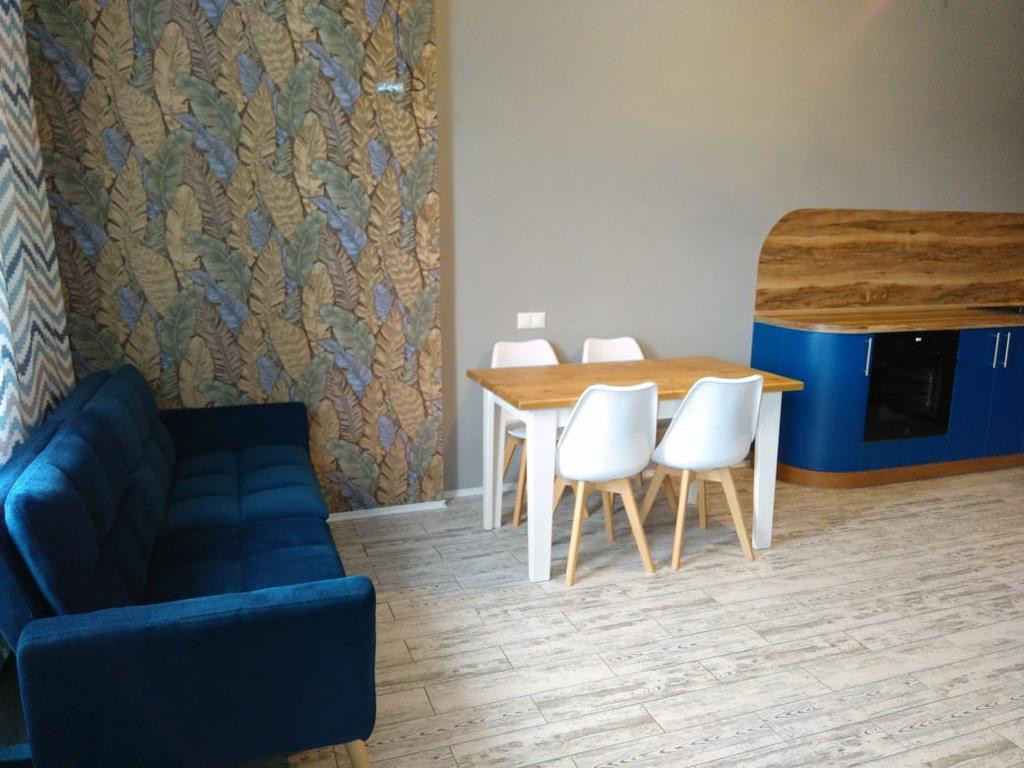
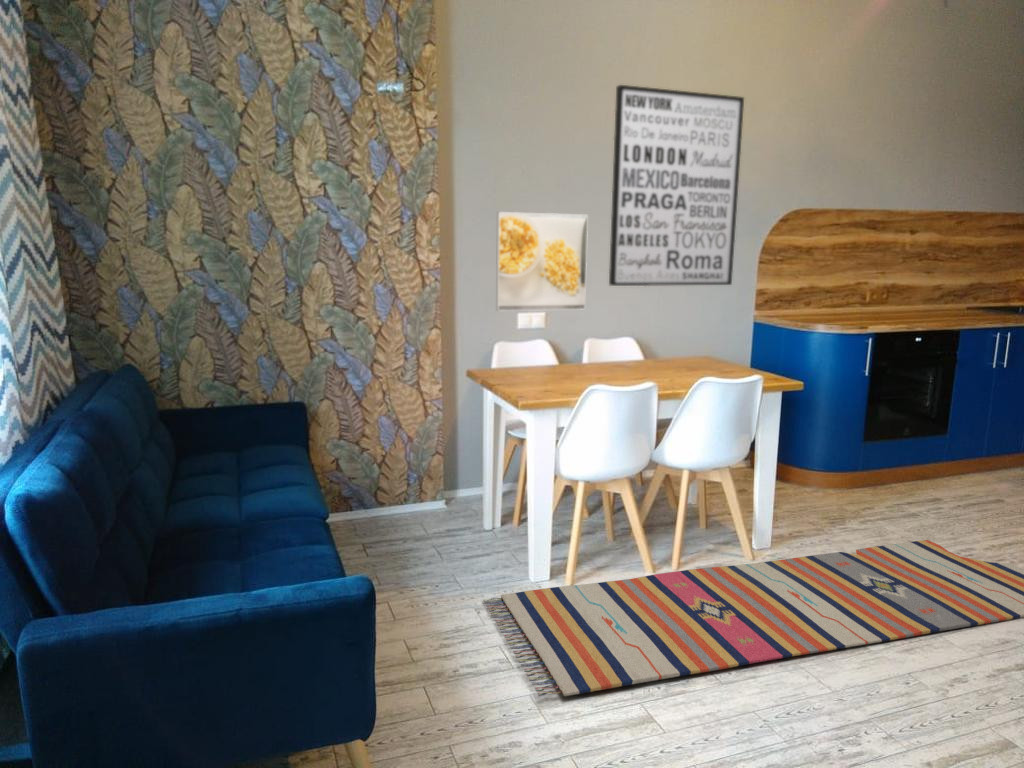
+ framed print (542, 262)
+ rug (800, 598)
+ wall art (676, 190)
